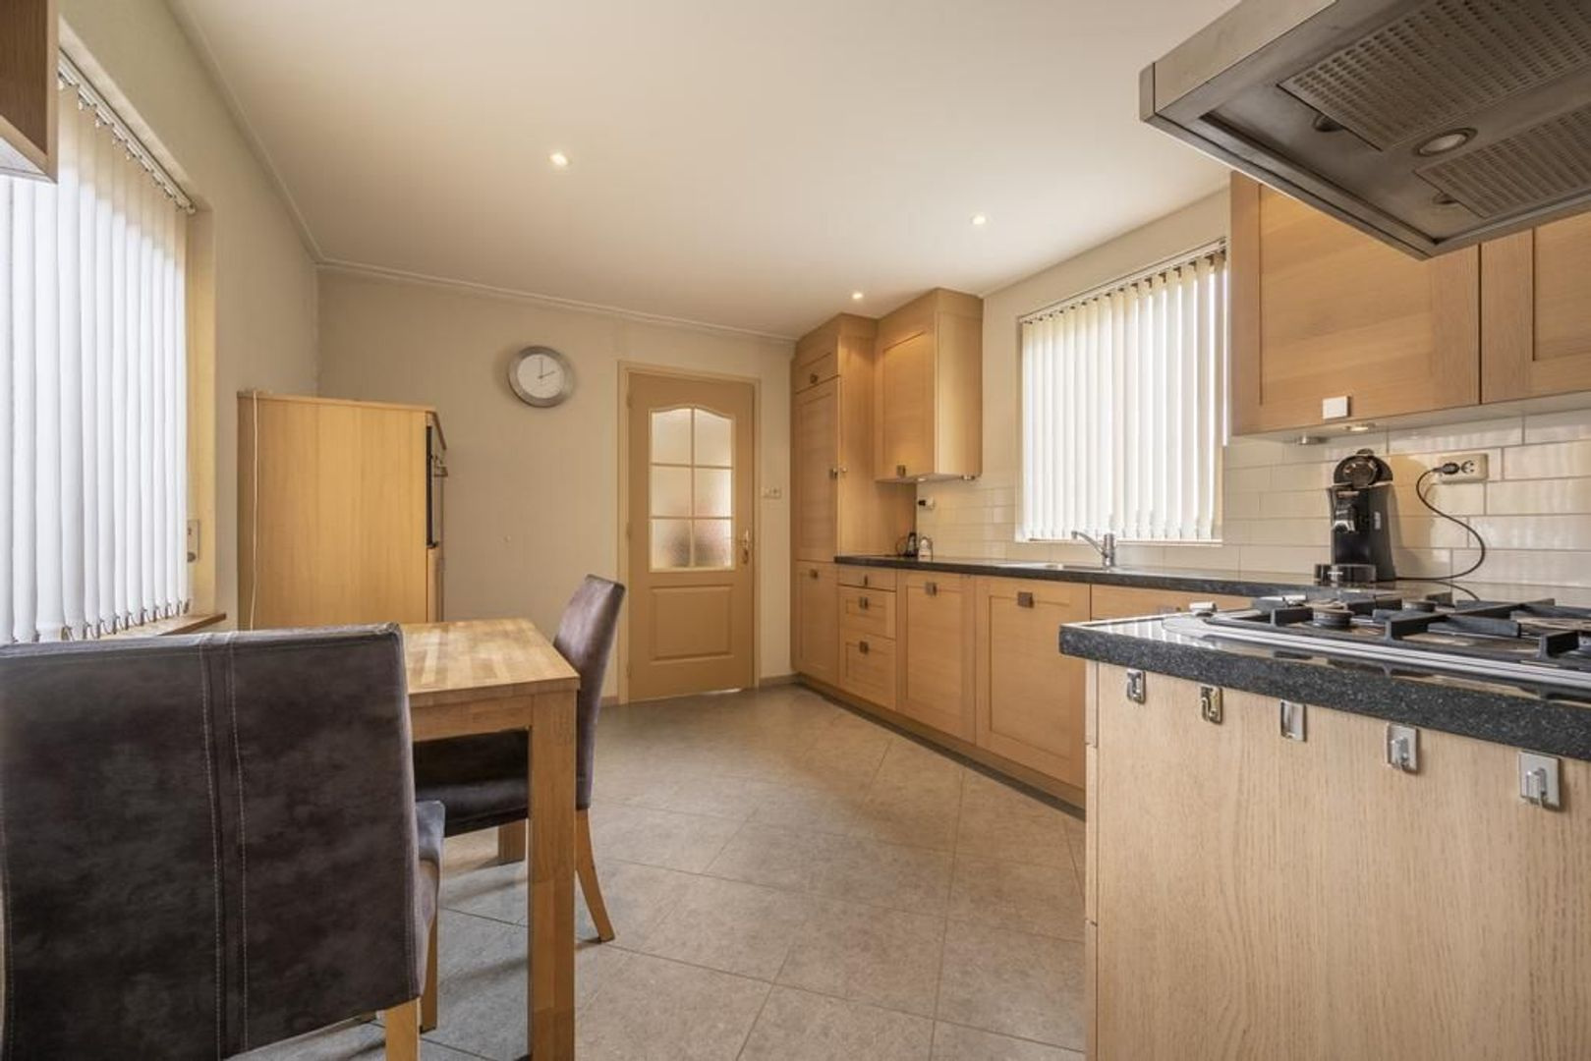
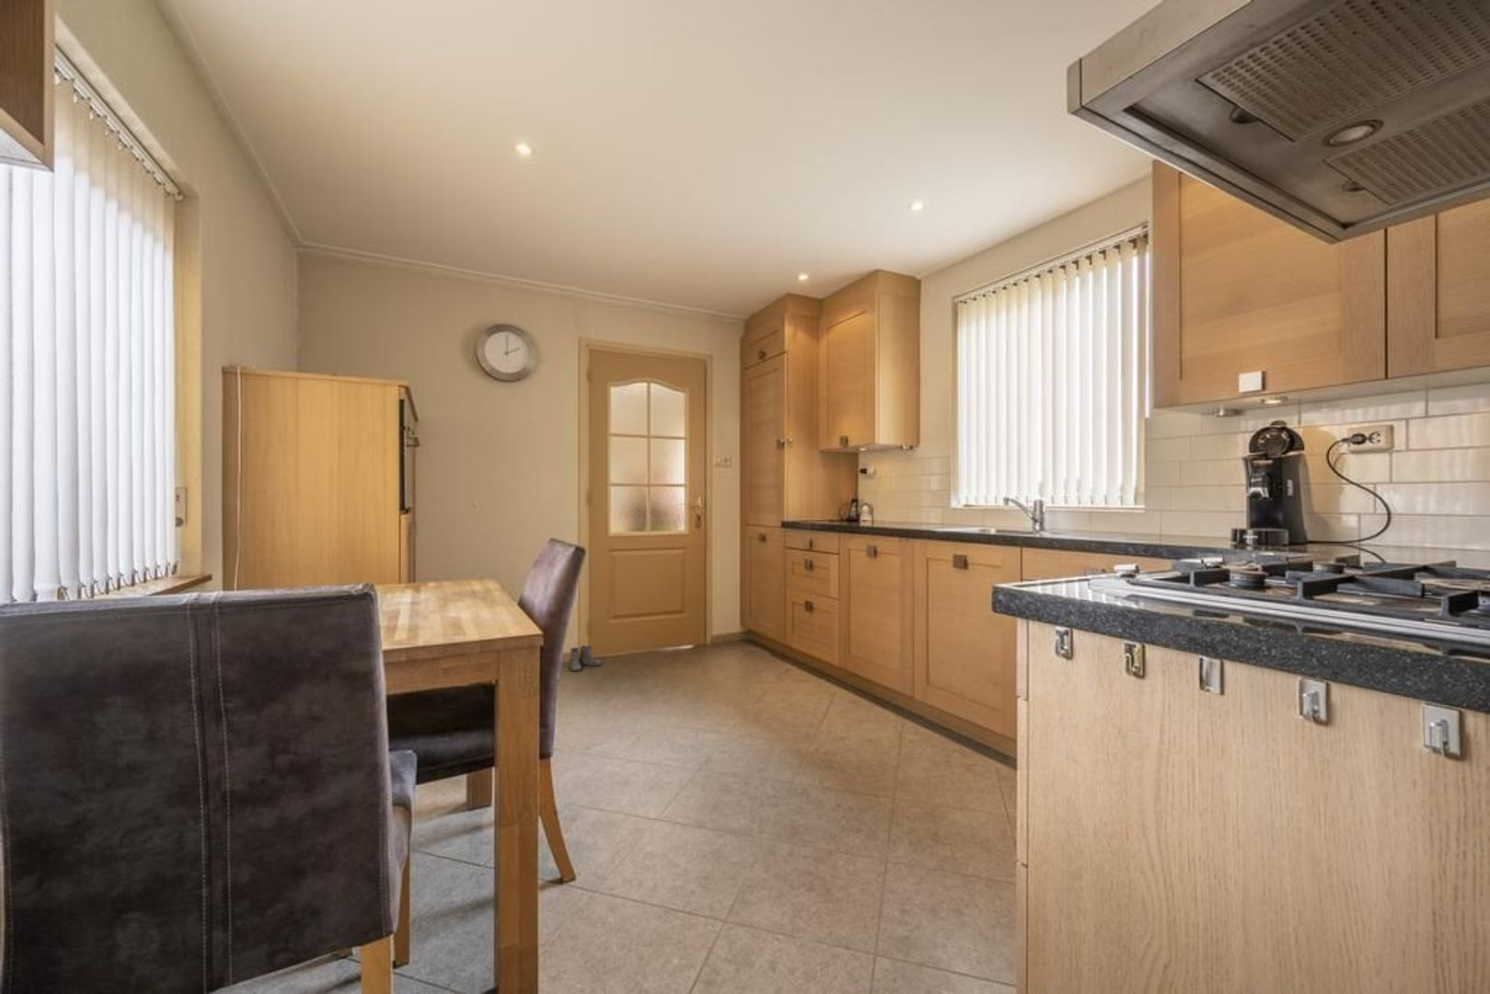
+ boots (581, 657)
